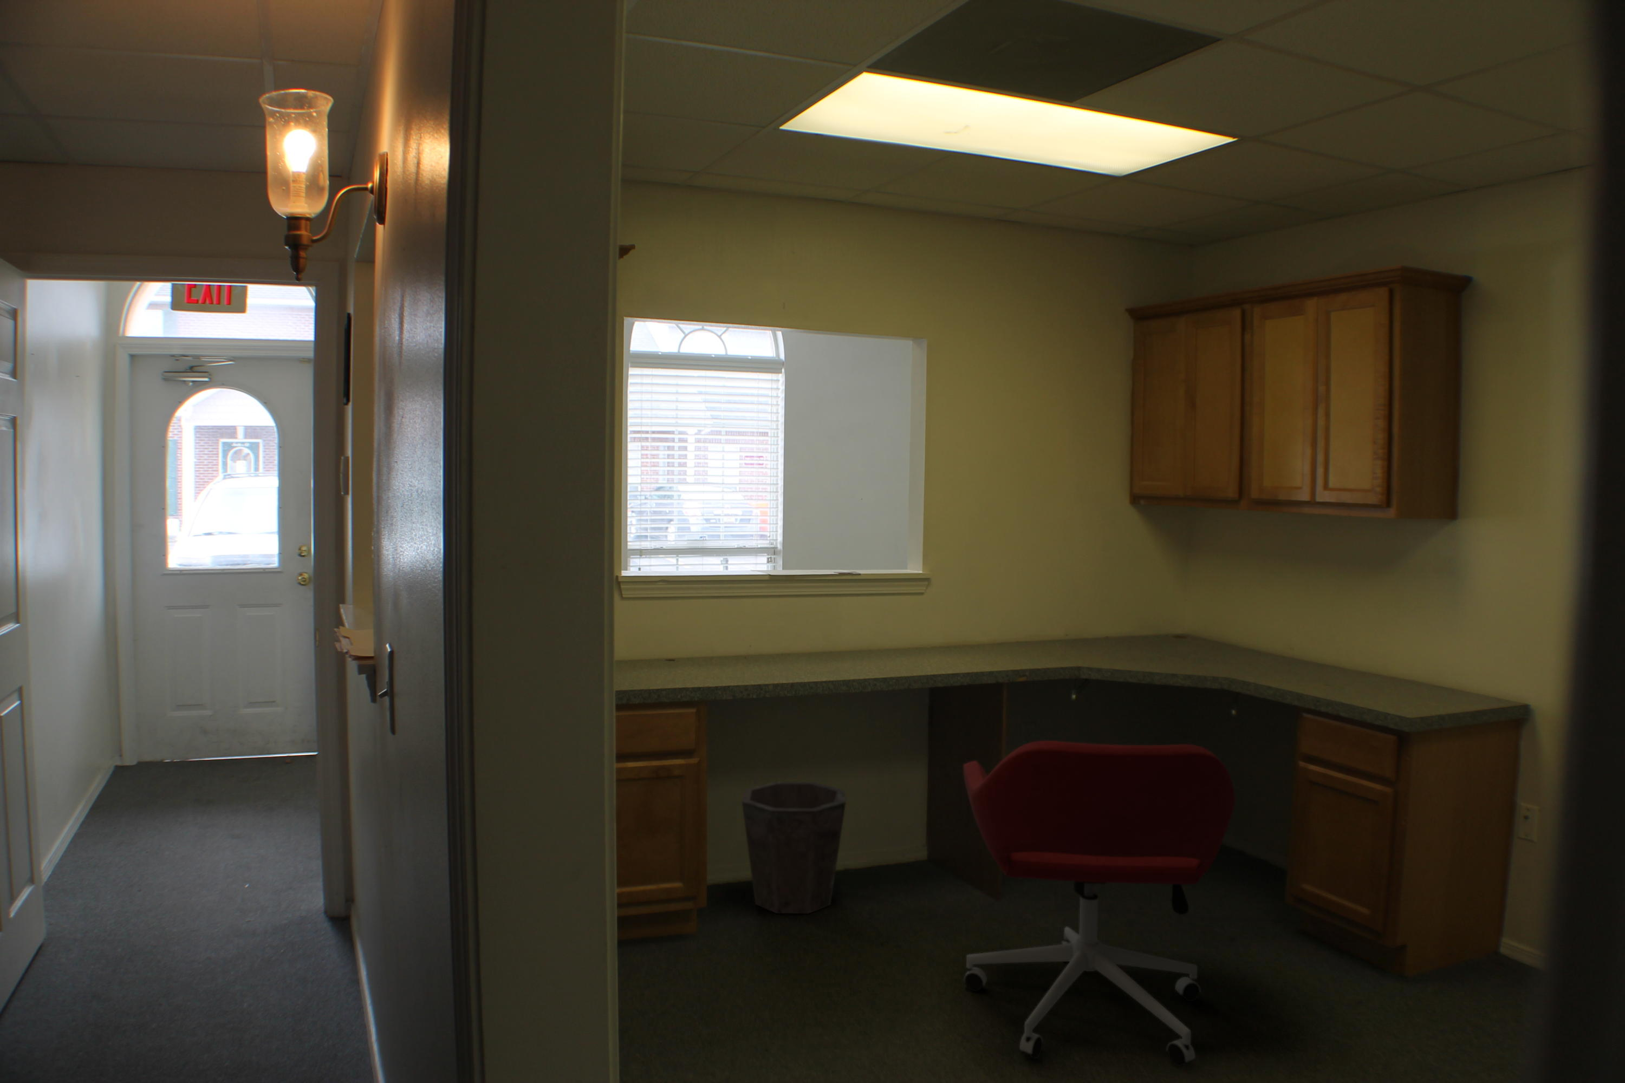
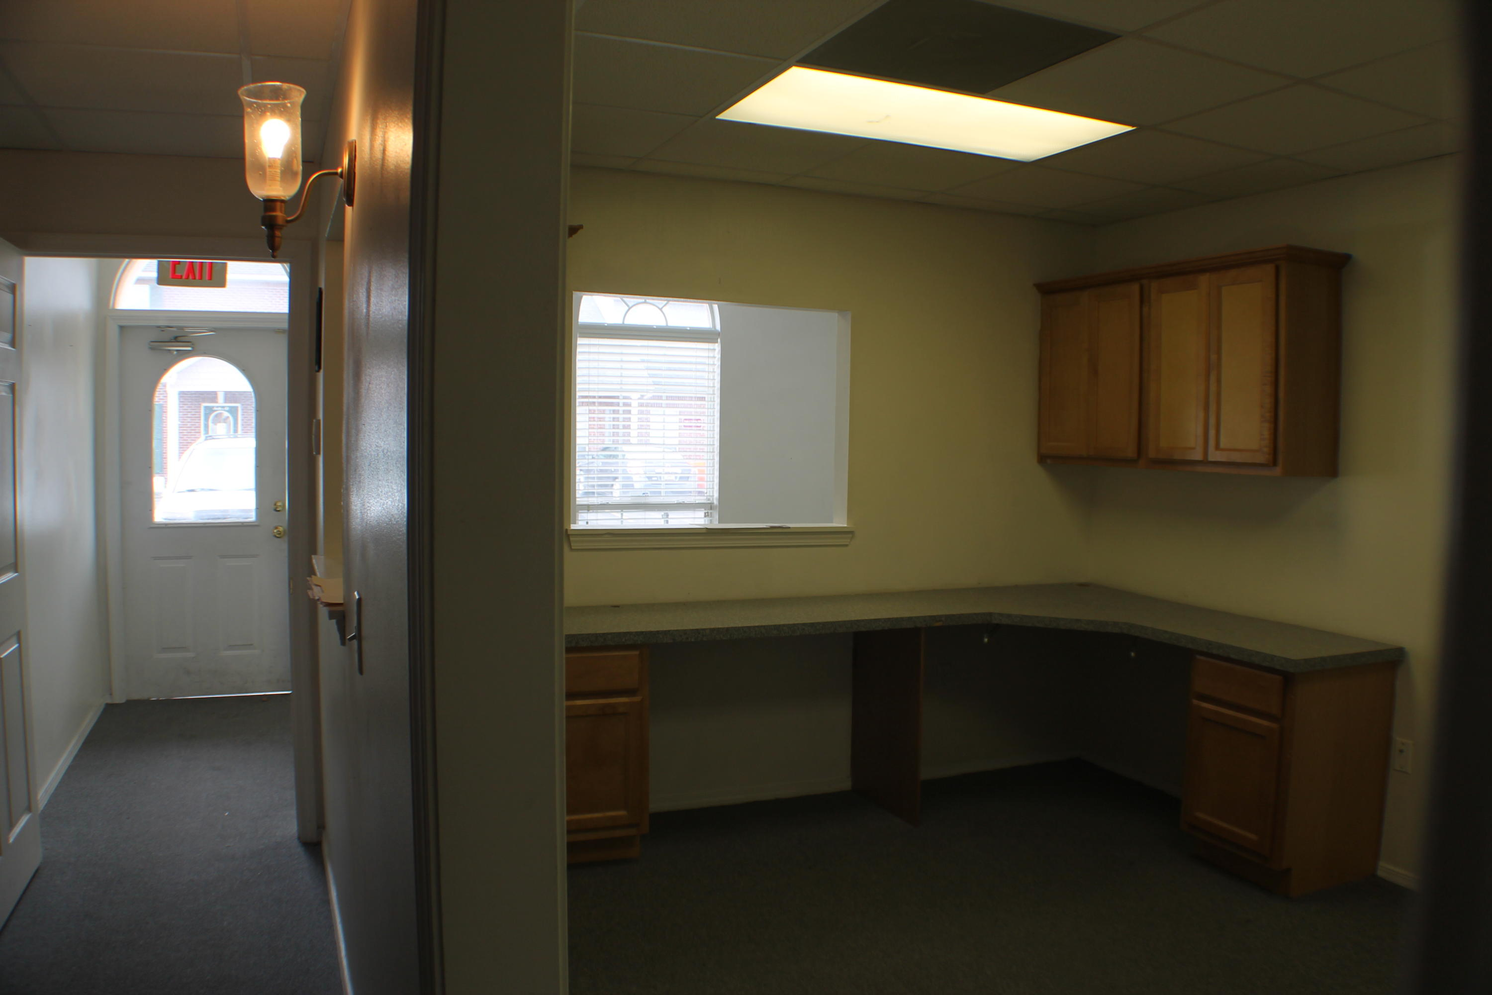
- office chair (1089, 863)
- waste bin (793, 847)
